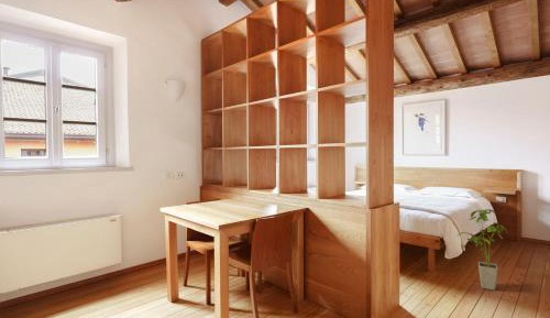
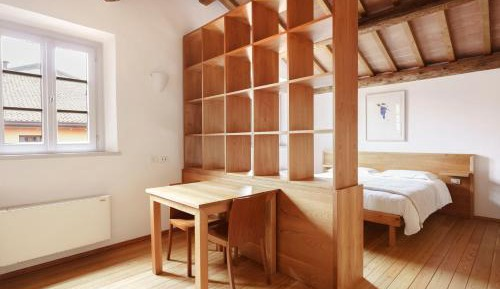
- house plant (481, 246)
